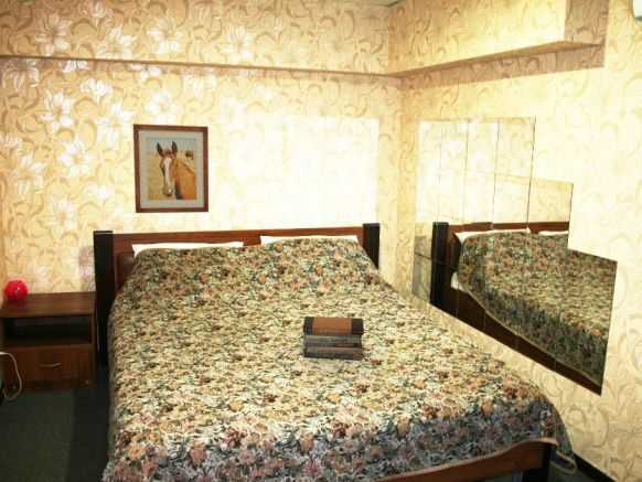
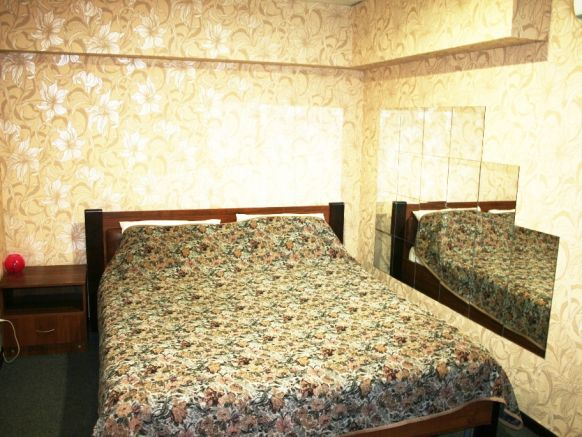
- wall art (171, 169)
- book stack (332, 336)
